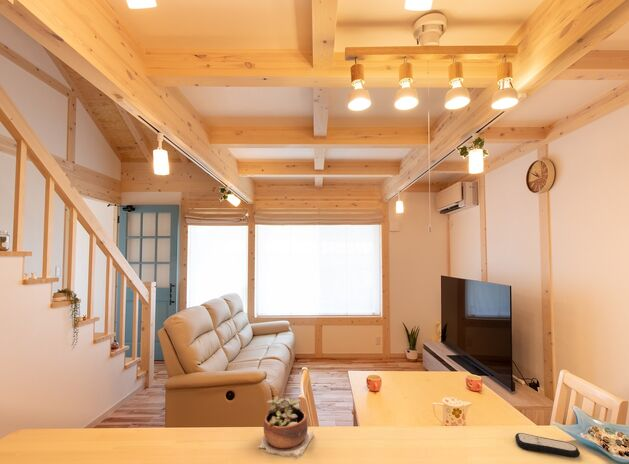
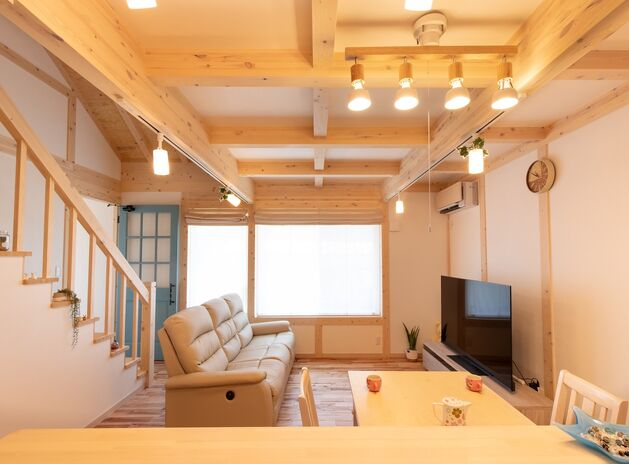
- remote control (546, 445)
- succulent plant (285, 420)
